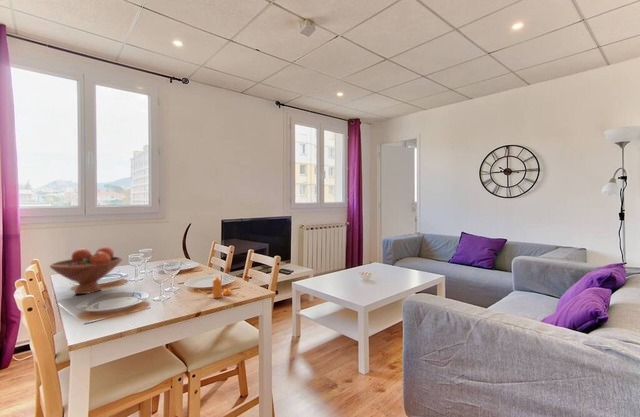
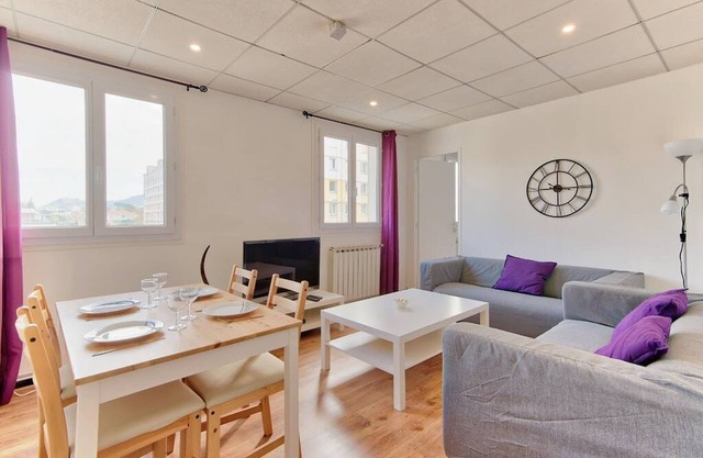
- pepper shaker (221, 285)
- fruit bowl (88, 270)
